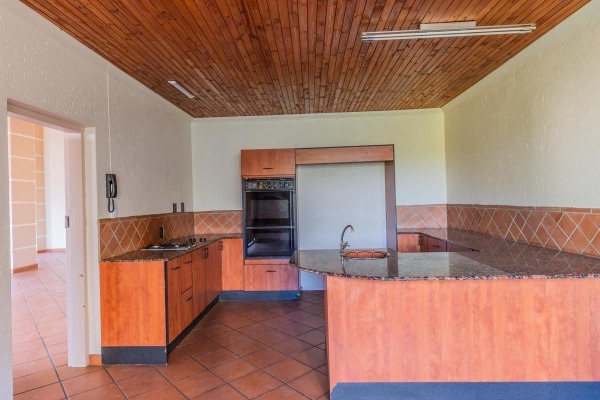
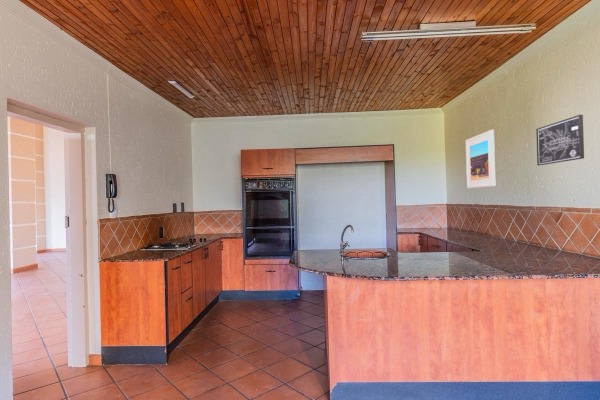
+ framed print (479, 161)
+ wall art (558, 142)
